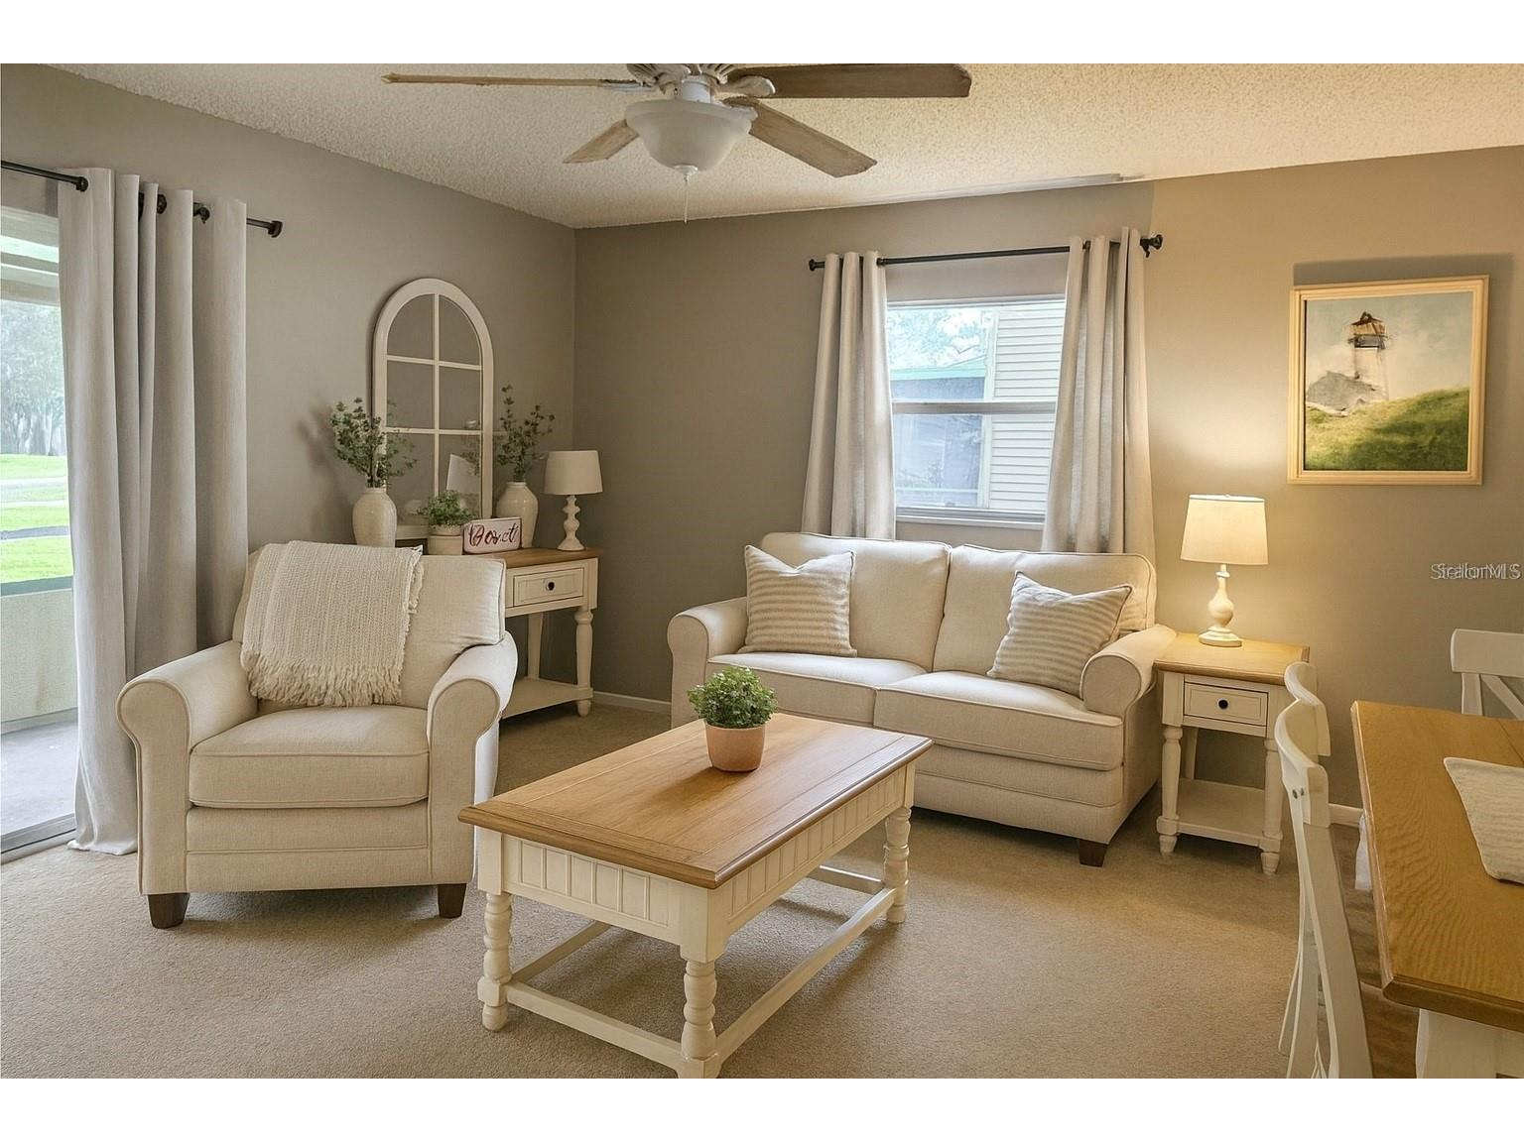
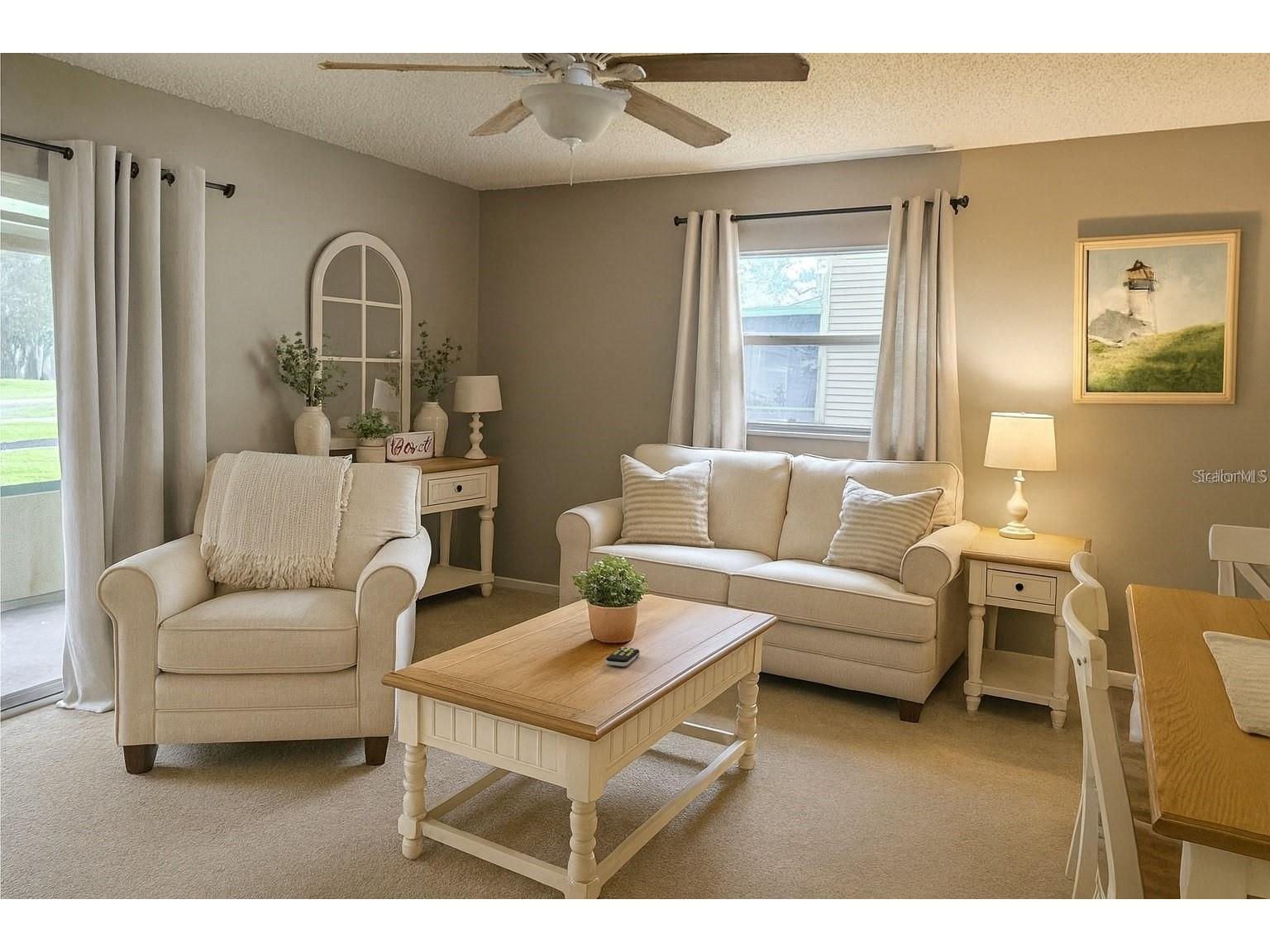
+ remote control (623, 656)
